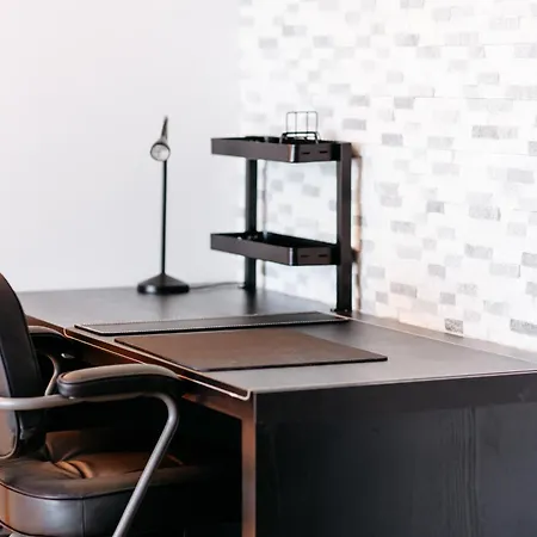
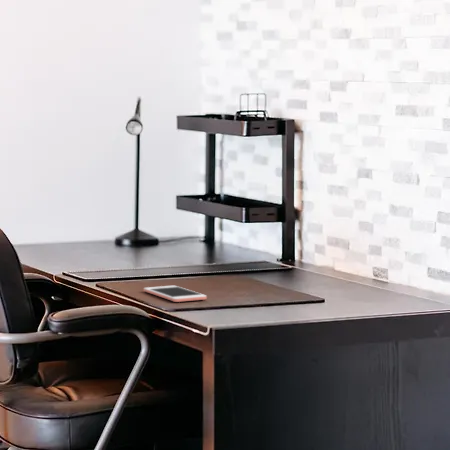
+ cell phone (174, 293)
